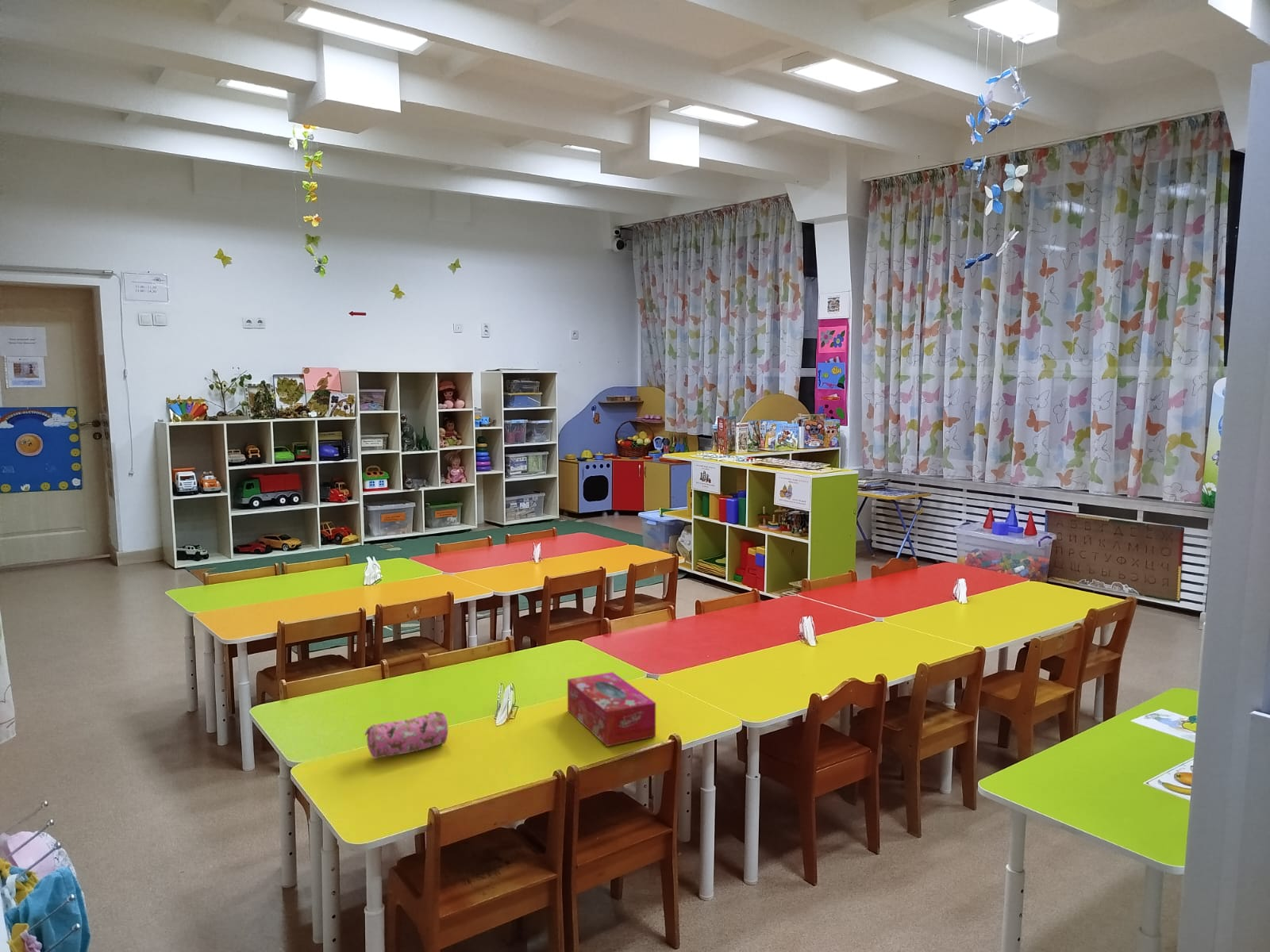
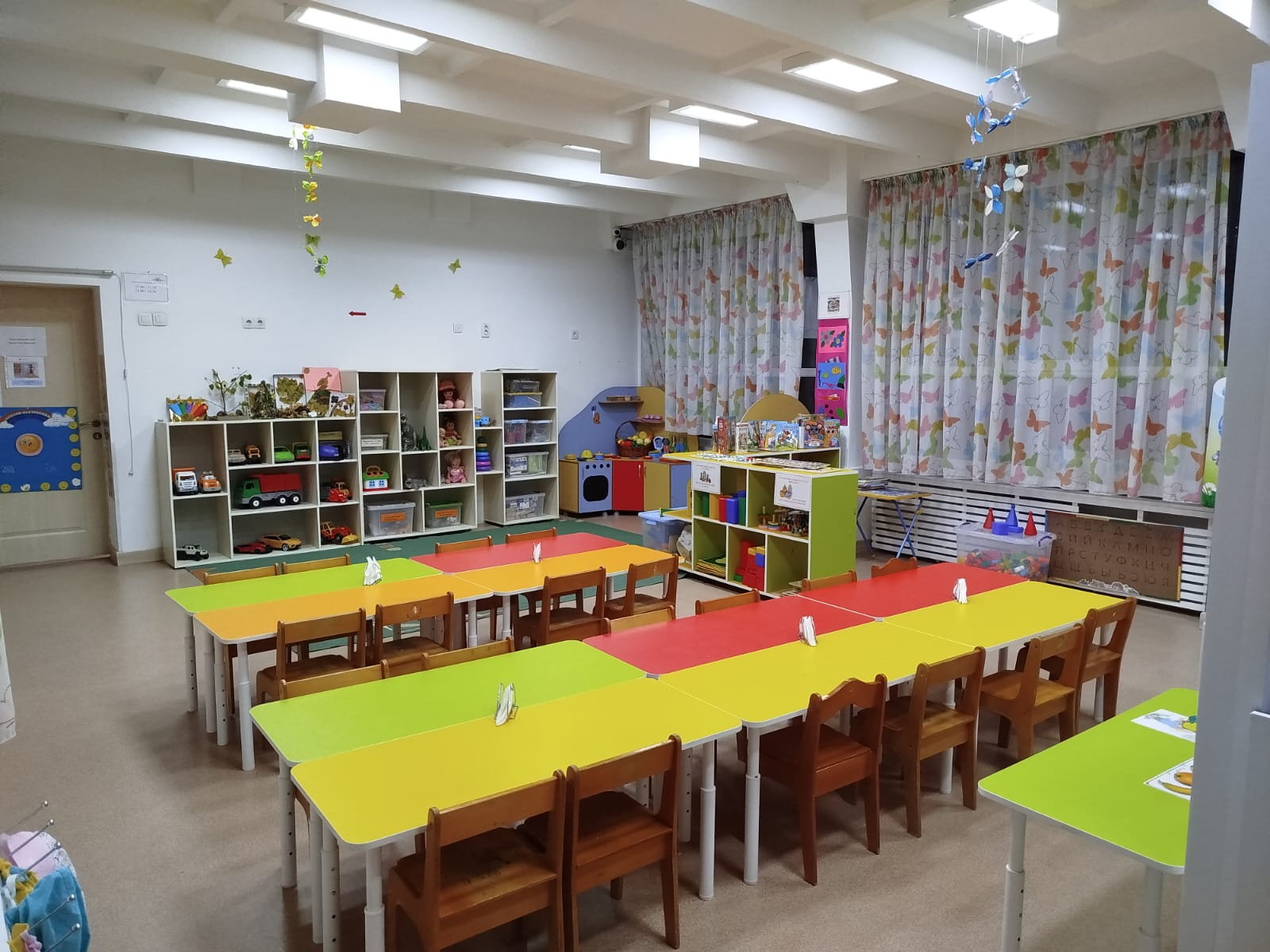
- pencil case (407, 734)
- tissue box (610, 707)
